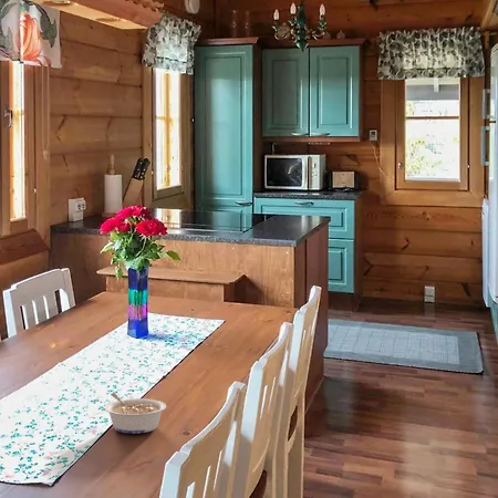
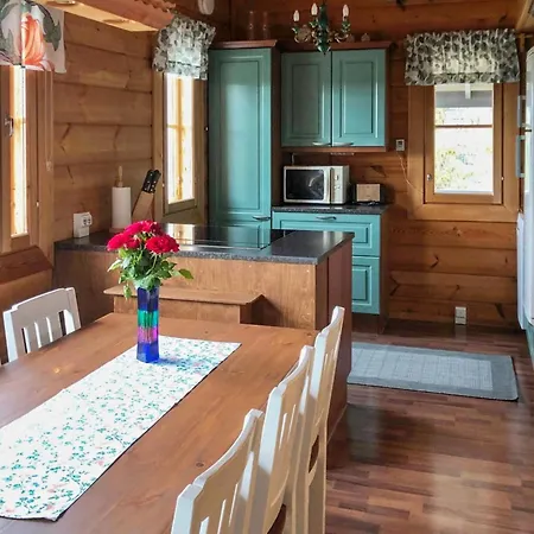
- legume (133, 414)
